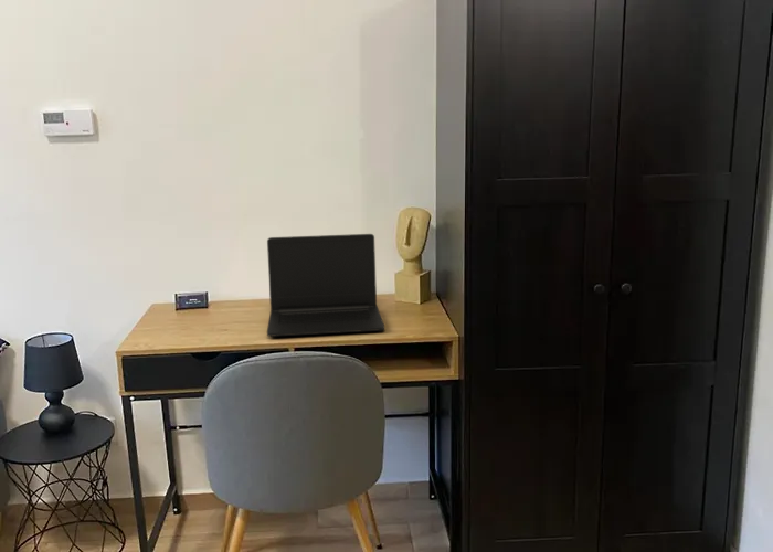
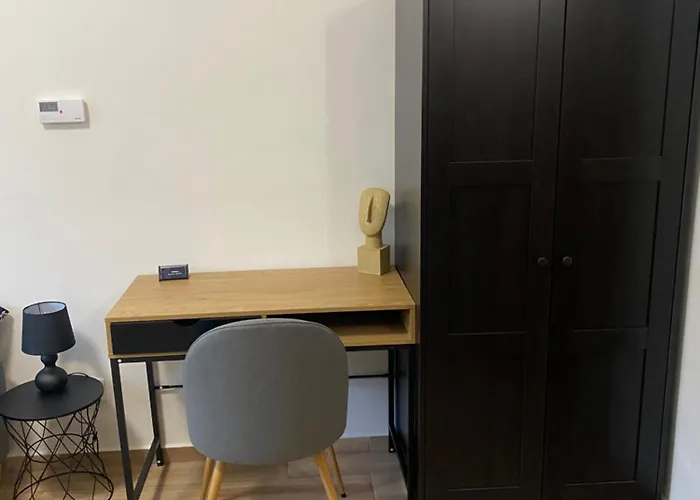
- laptop (324, 283)
